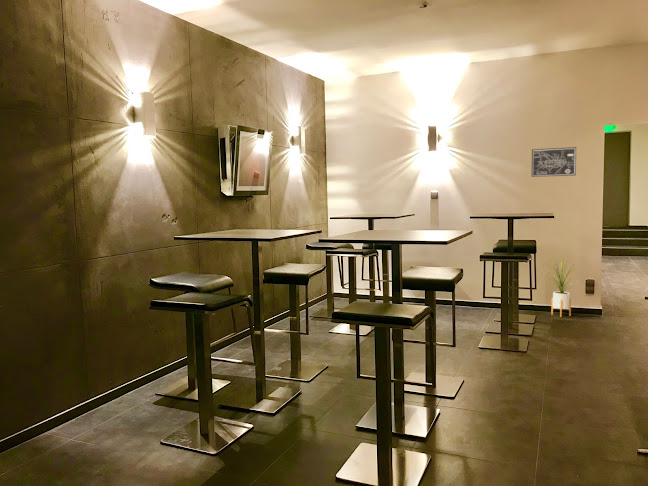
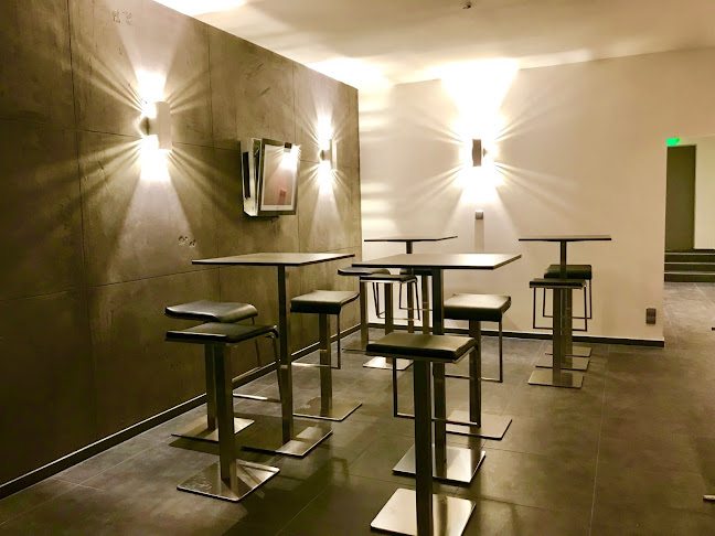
- wall art (553, 162)
- house plant (562, 285)
